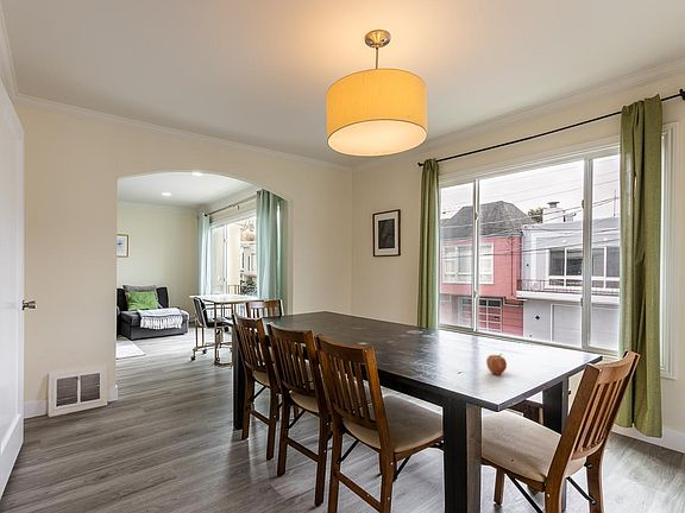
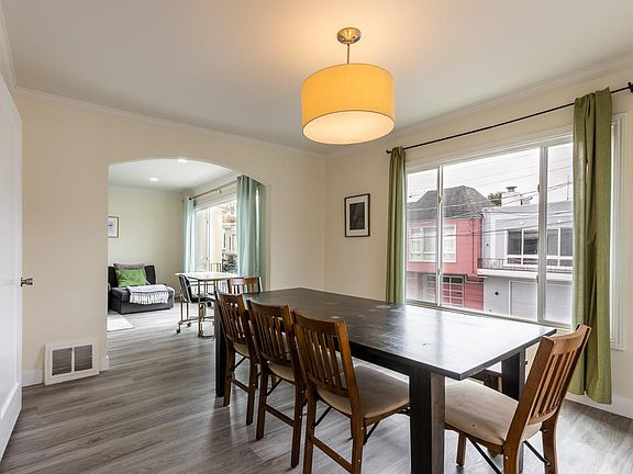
- fruit (496, 363)
